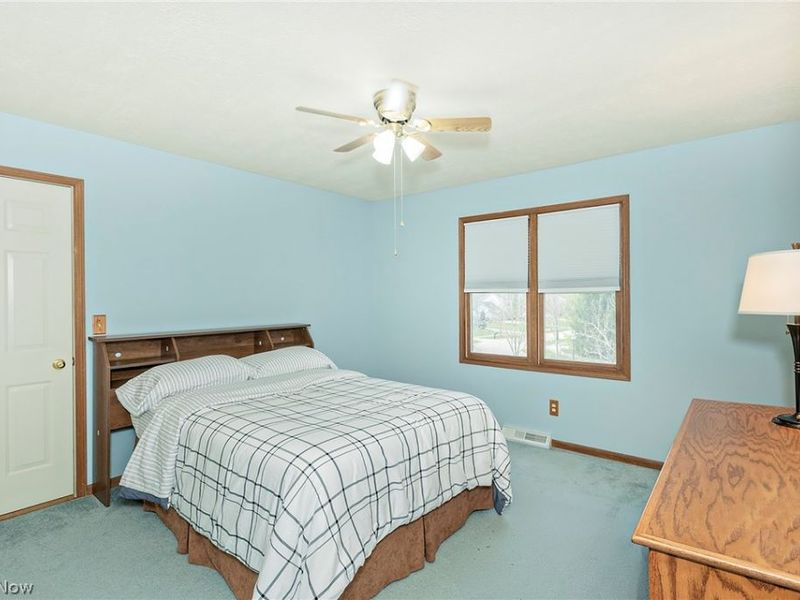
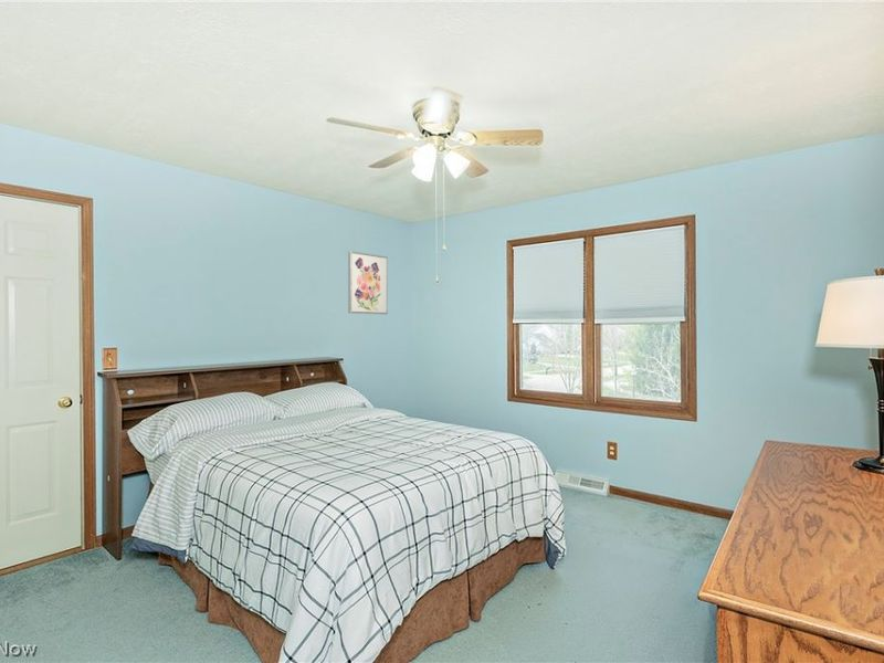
+ wall art (368, 284)
